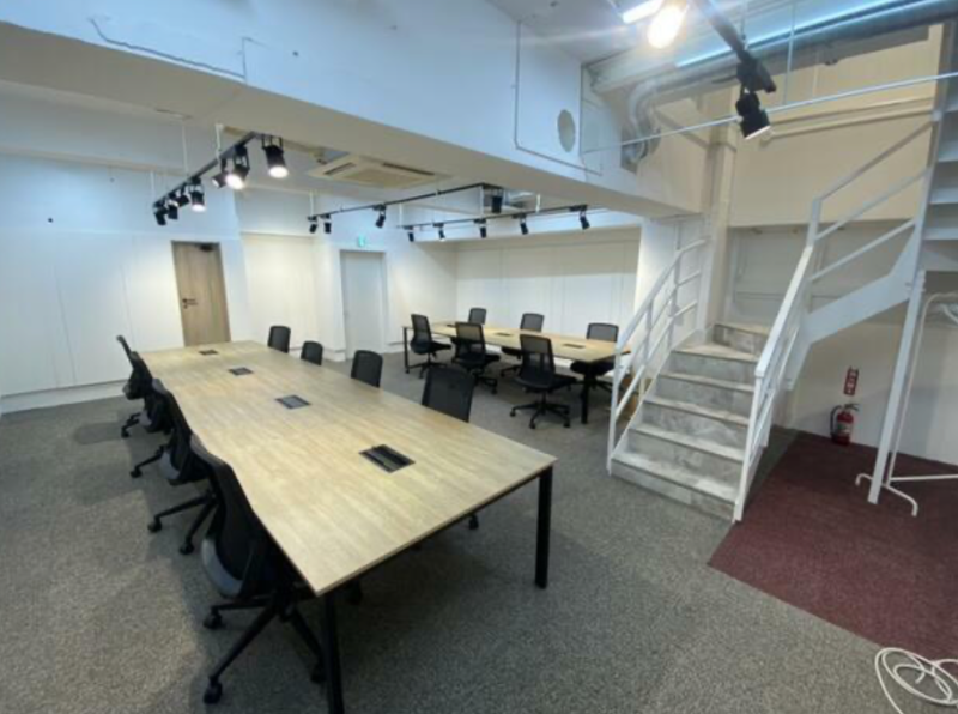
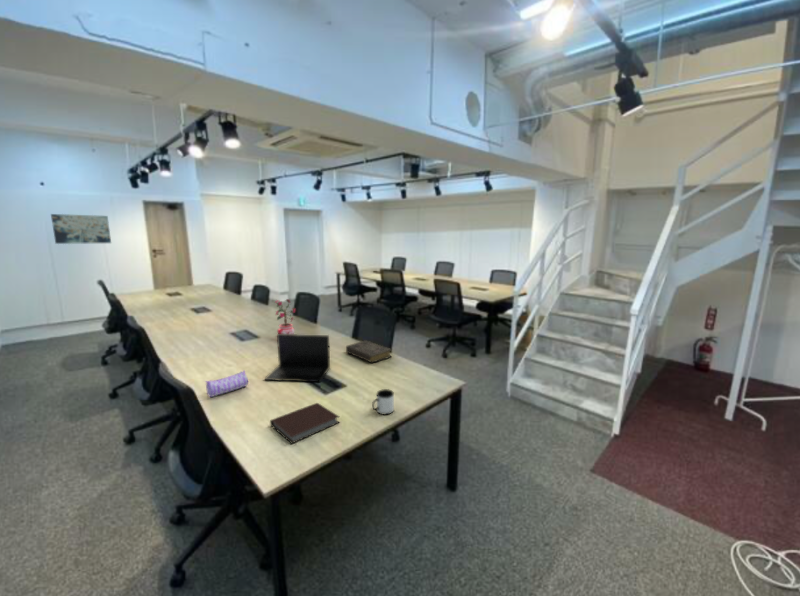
+ wall art (82, 229)
+ pencil case (227, 383)
+ book (368, 350)
+ mug (382, 402)
+ potted plant (285, 318)
+ notebook (305, 421)
+ laptop (297, 356)
